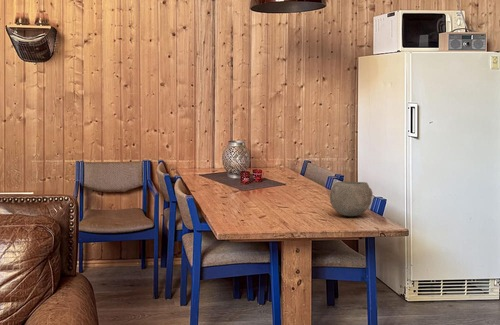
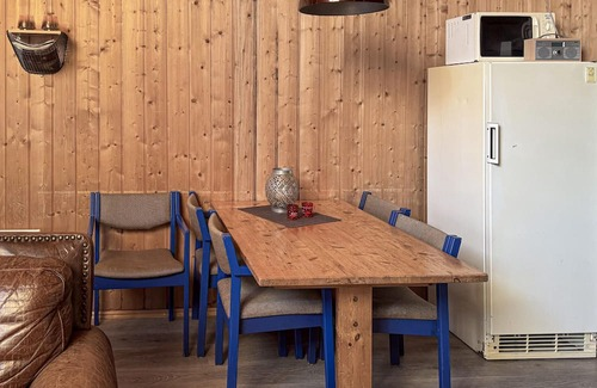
- bowl (350, 199)
